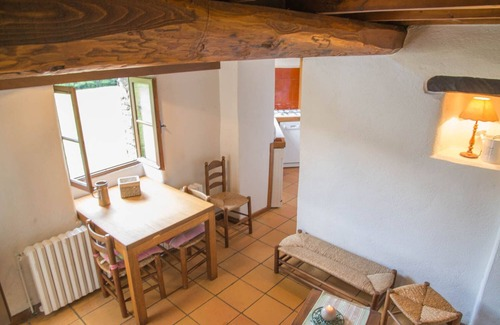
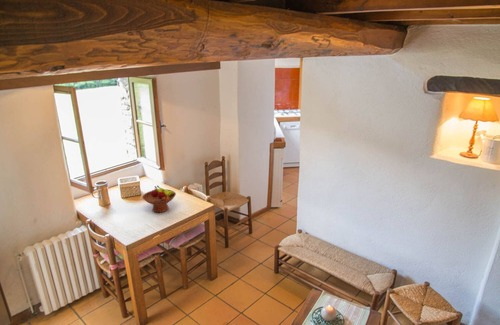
+ fruit bowl (159, 199)
